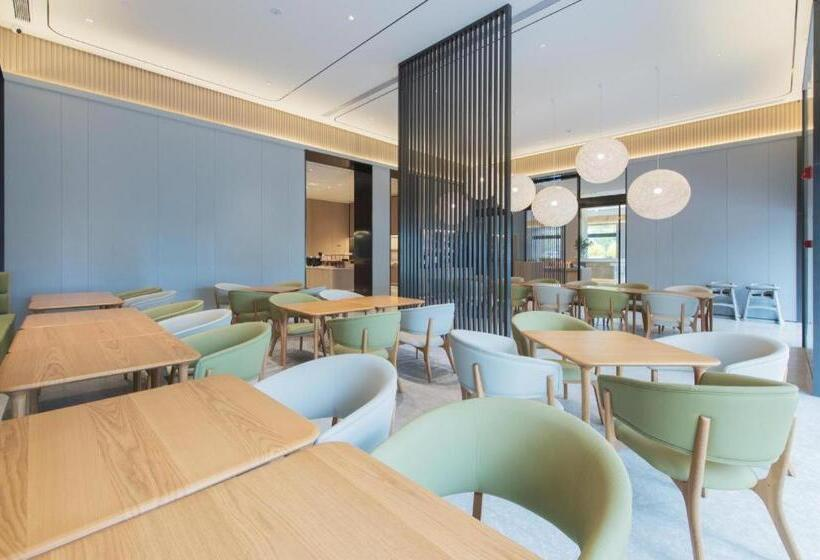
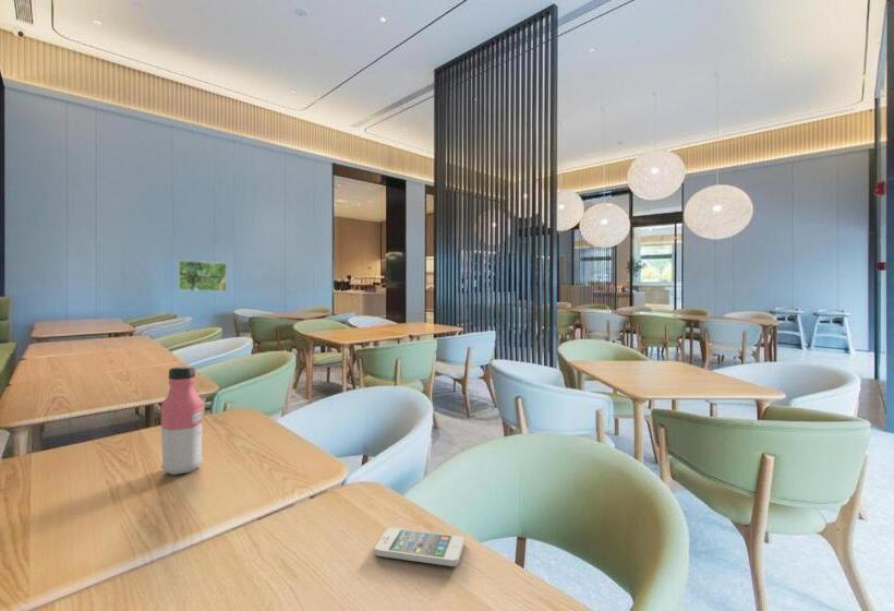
+ water bottle (182, 418)
+ smartphone (420, 546)
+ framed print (203, 276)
